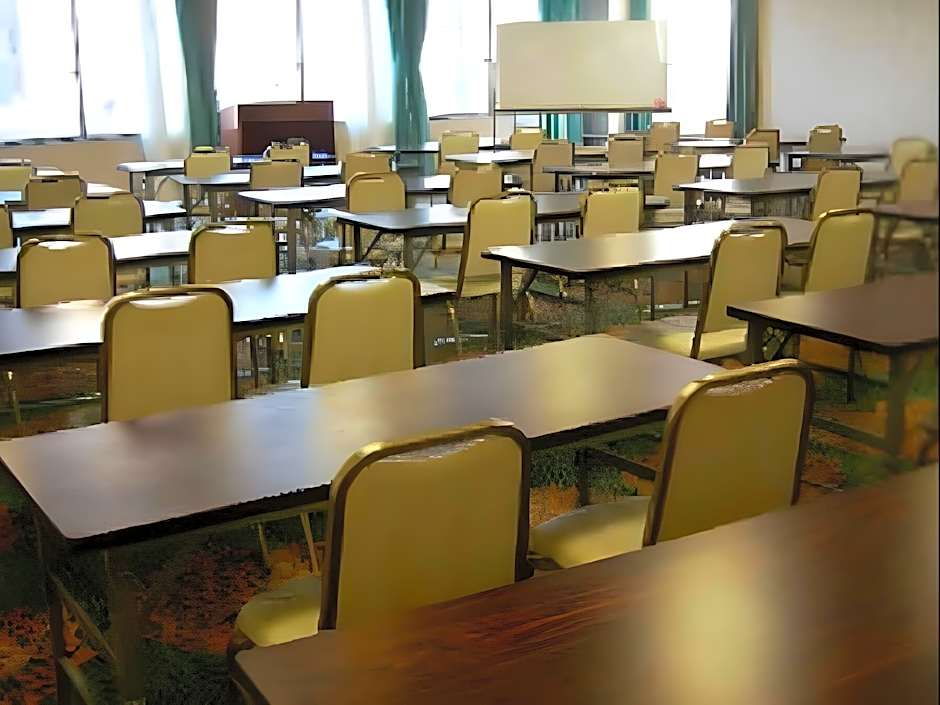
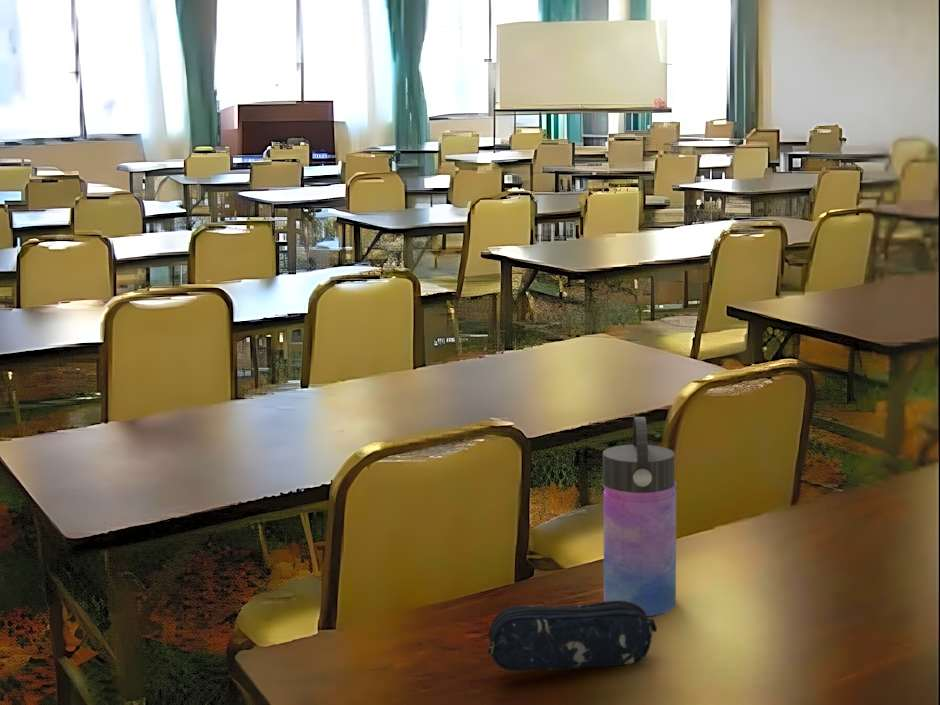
+ pencil case (570, 636)
+ water bottle (639, 511)
